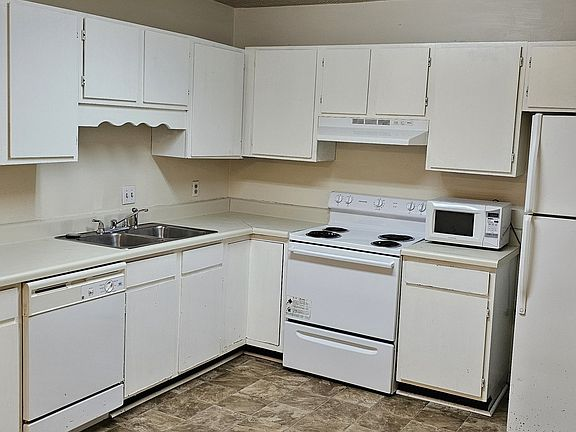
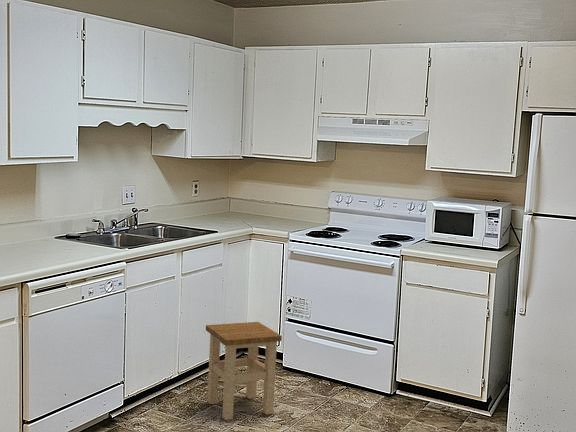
+ stool (241, 366)
